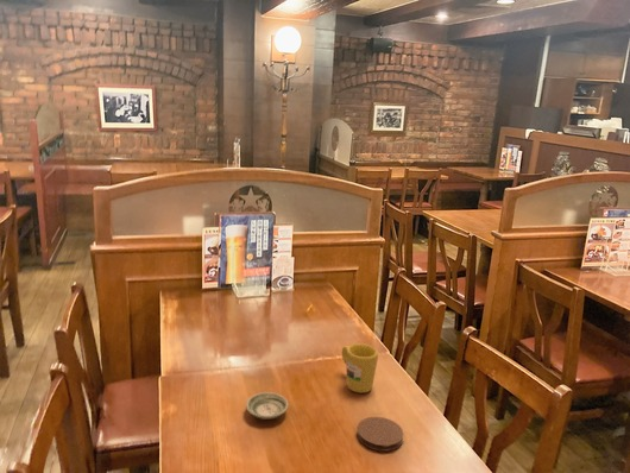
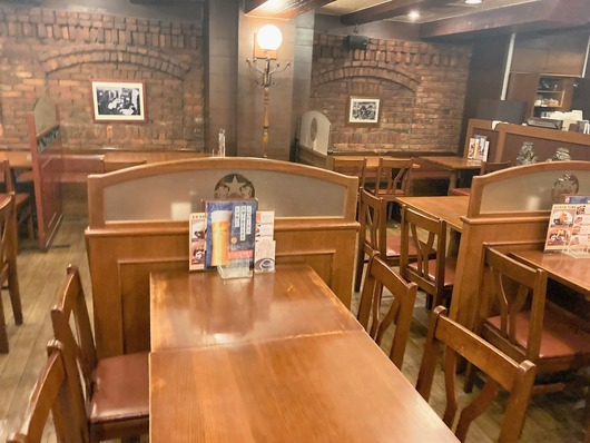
- coaster (379, 433)
- mug (355, 364)
- saucer (266, 408)
